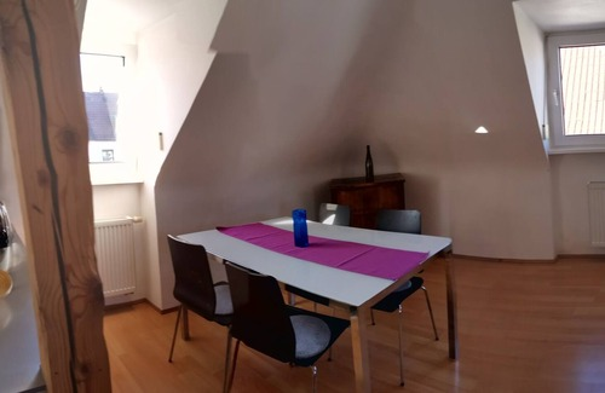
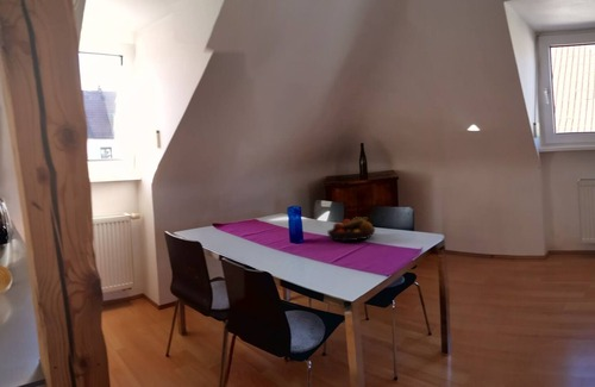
+ fruit bowl (350, 226)
